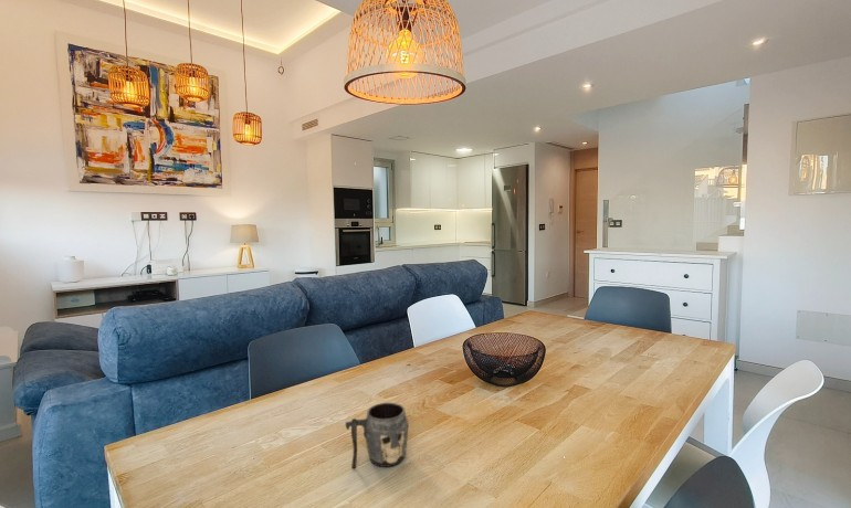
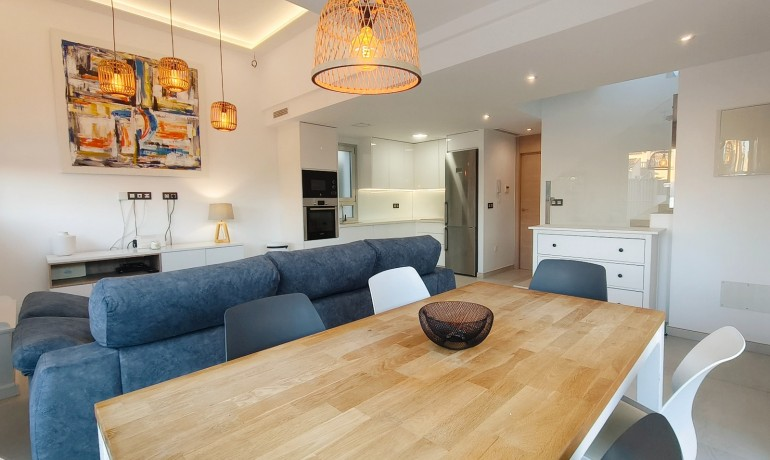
- mug (377, 436)
